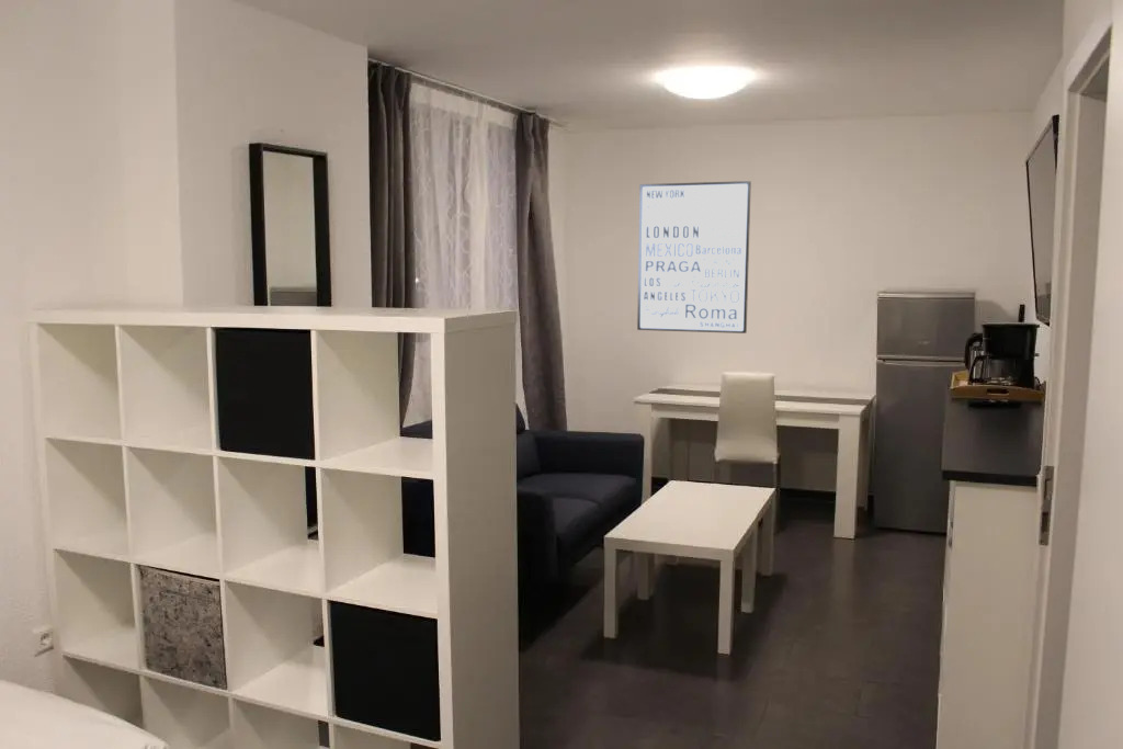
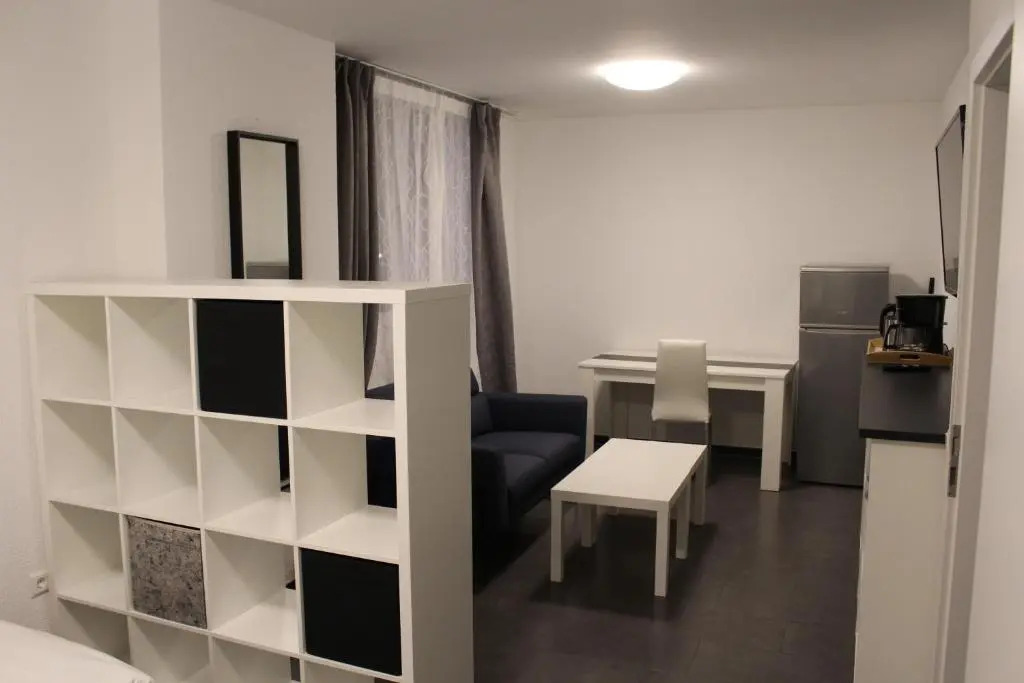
- wall art (692, 258)
